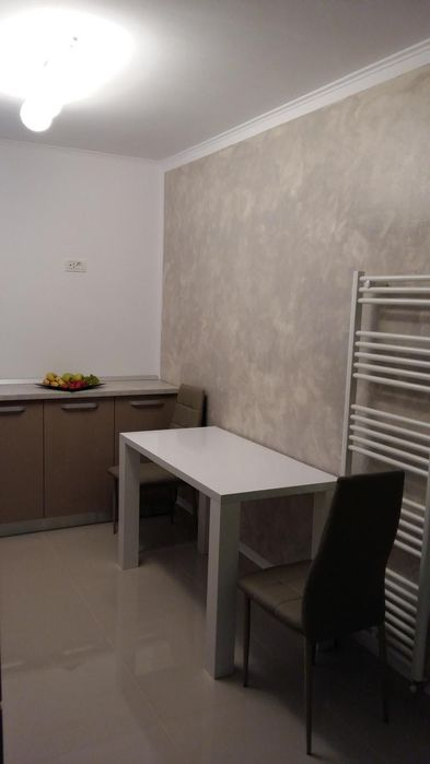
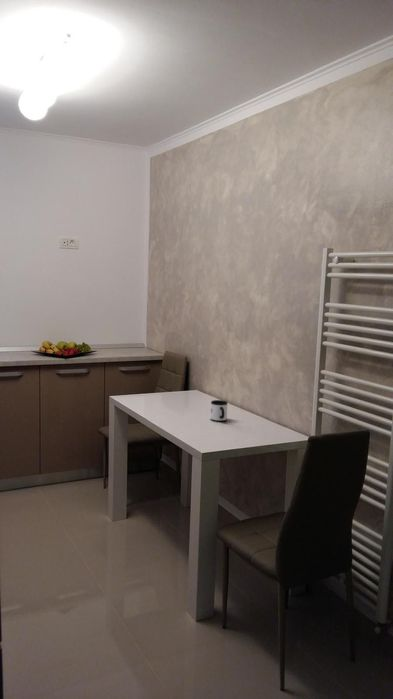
+ mug (219, 411)
